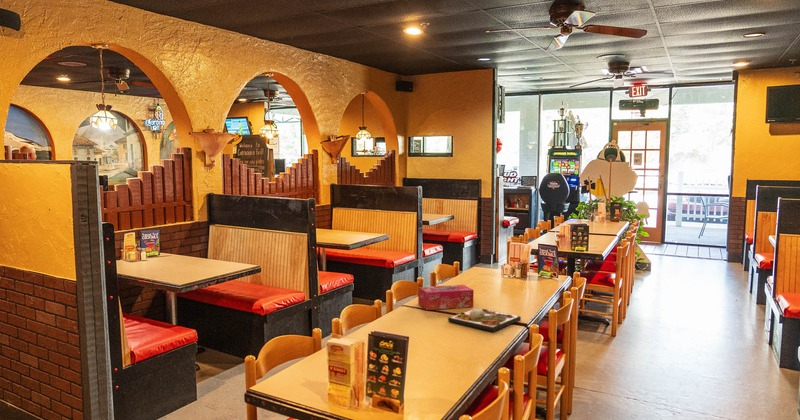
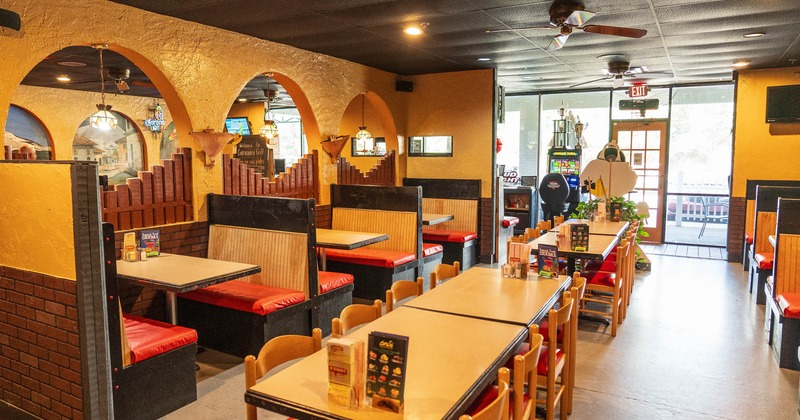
- tissue box (445, 296)
- dinner plate (484, 316)
